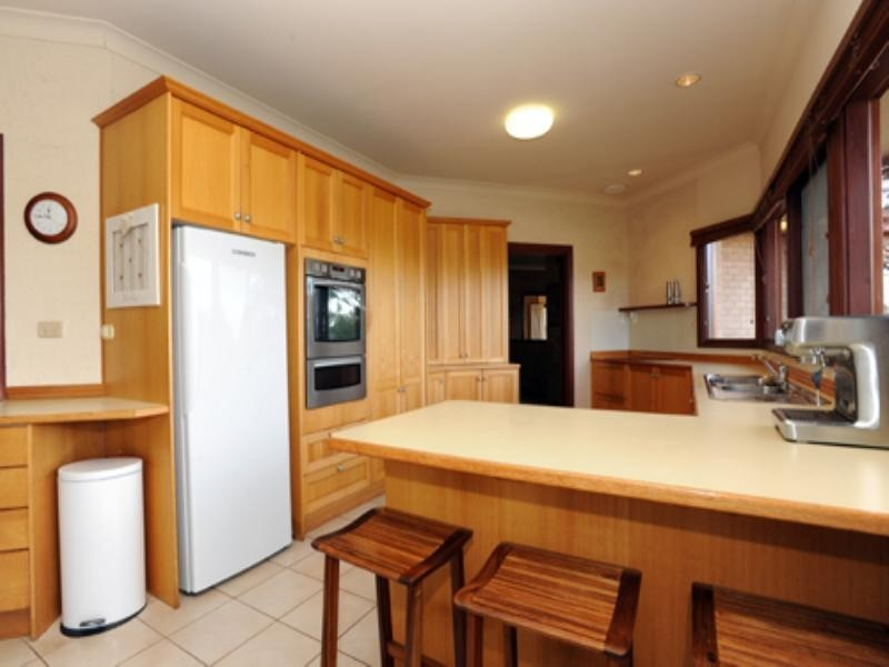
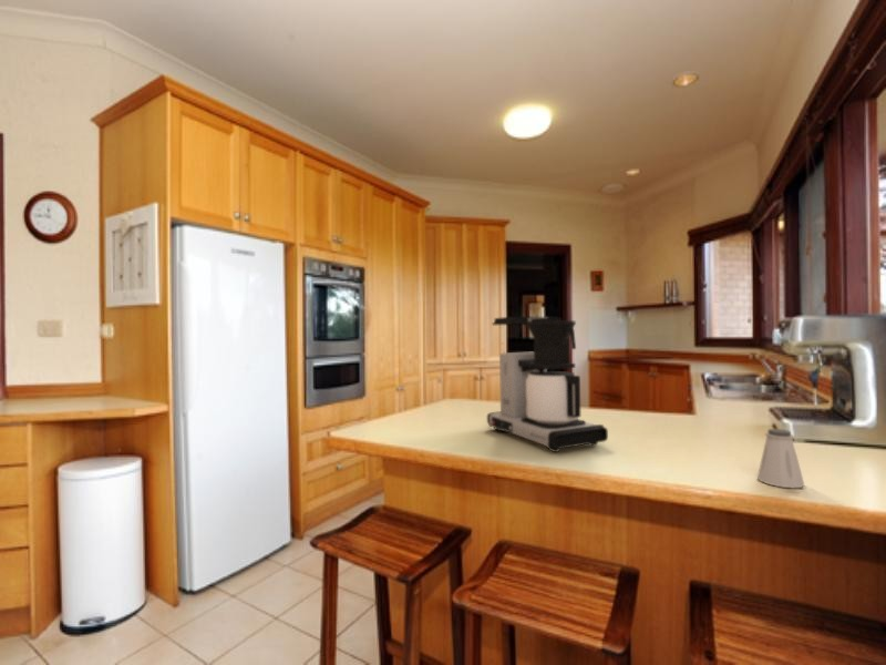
+ coffee maker (540, 376)
+ saltshaker (780, 456)
